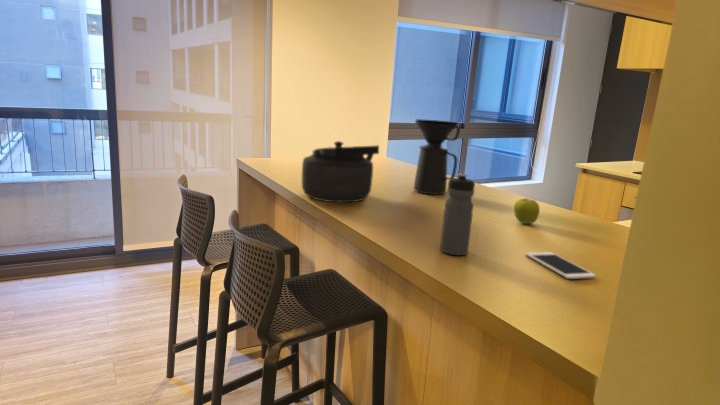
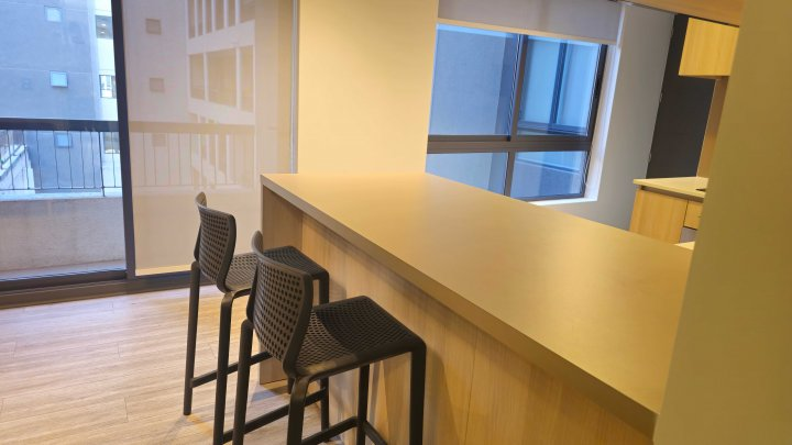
- cell phone (558, 264)
- water bottle (458, 213)
- kettle (340, 169)
- coffee maker (433, 156)
- fruit (526, 210)
